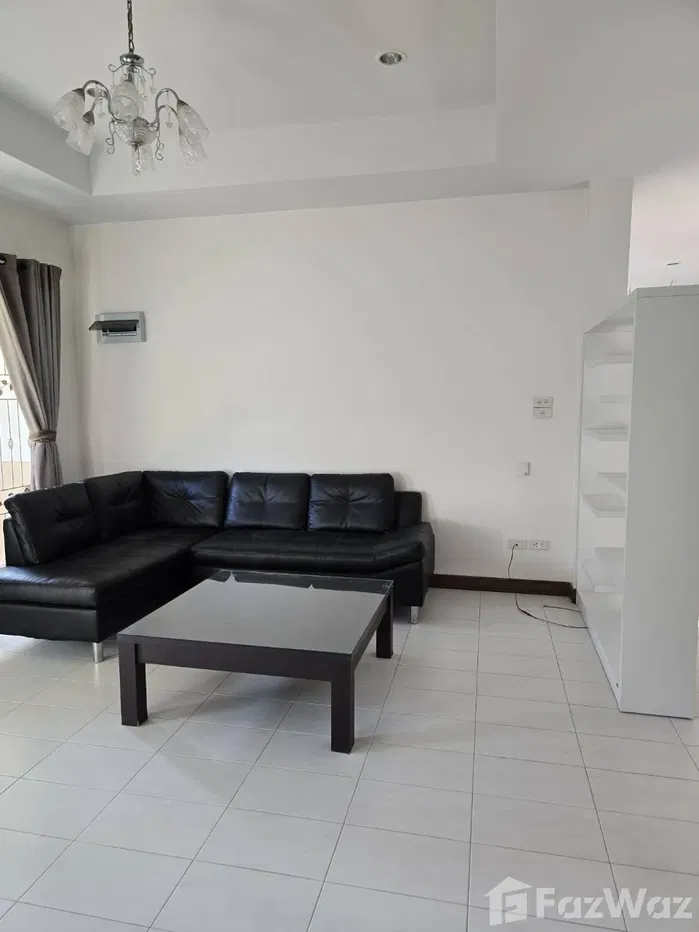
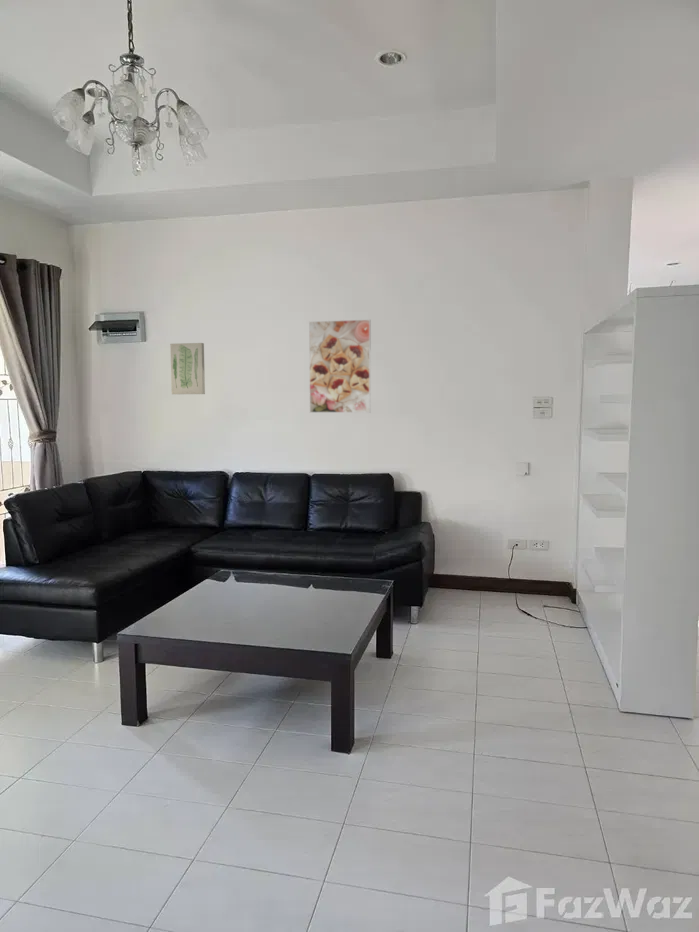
+ wall art (187, 368)
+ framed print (339, 367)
